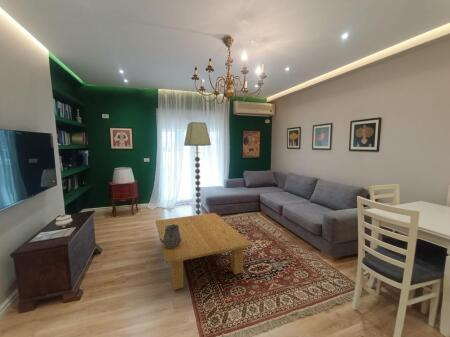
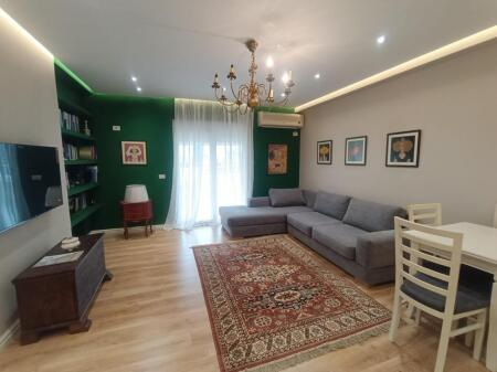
- vessel (172, 235)
- floor lamp (197, 171)
- coffee table (197, 243)
